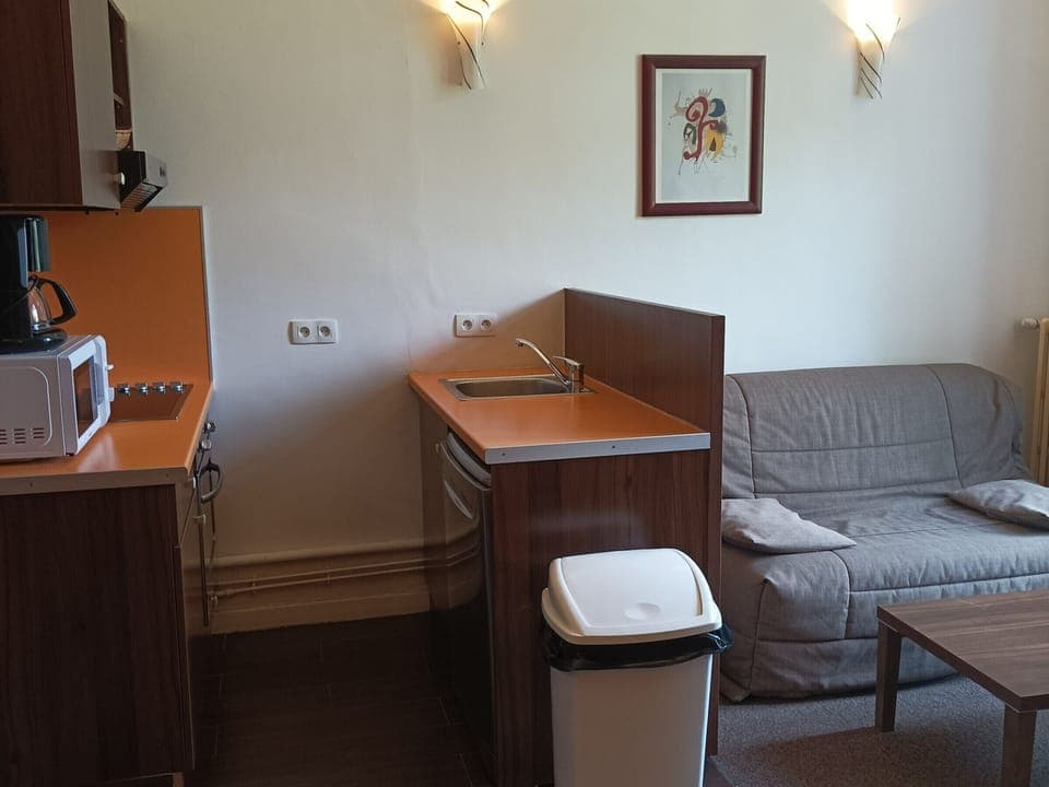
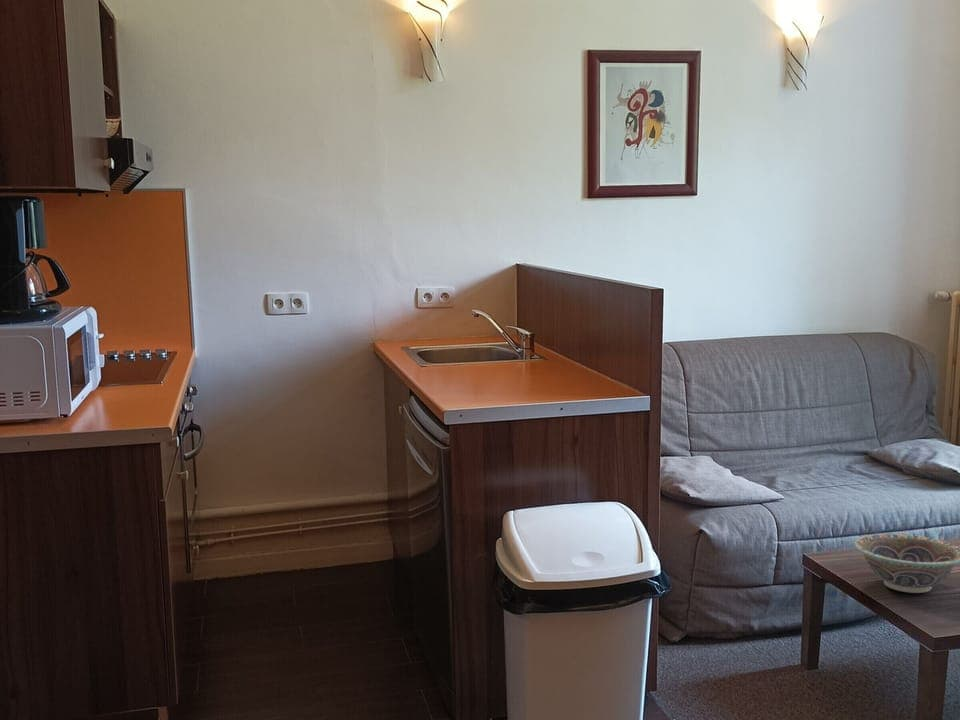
+ decorative bowl (907, 565)
